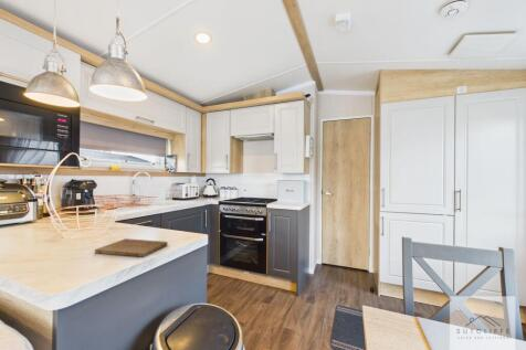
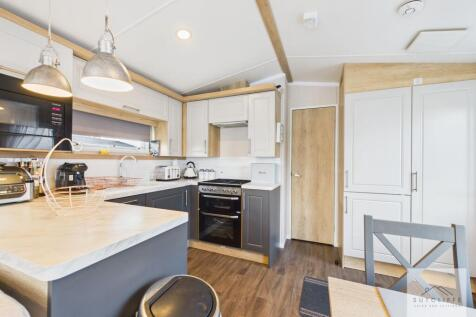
- cutting board (133, 246)
